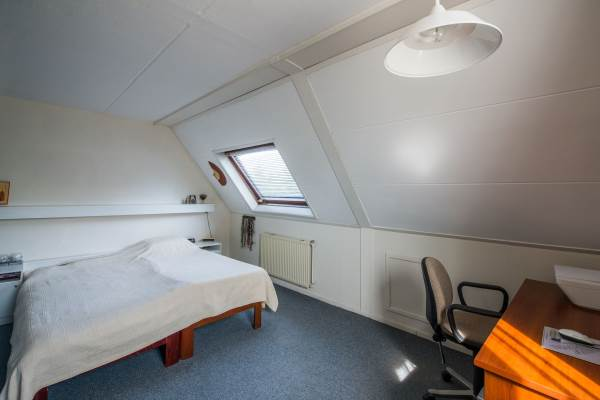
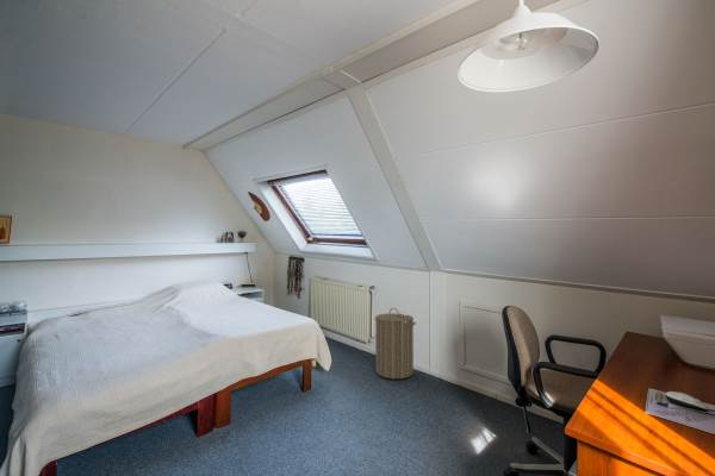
+ laundry hamper (393, 339)
